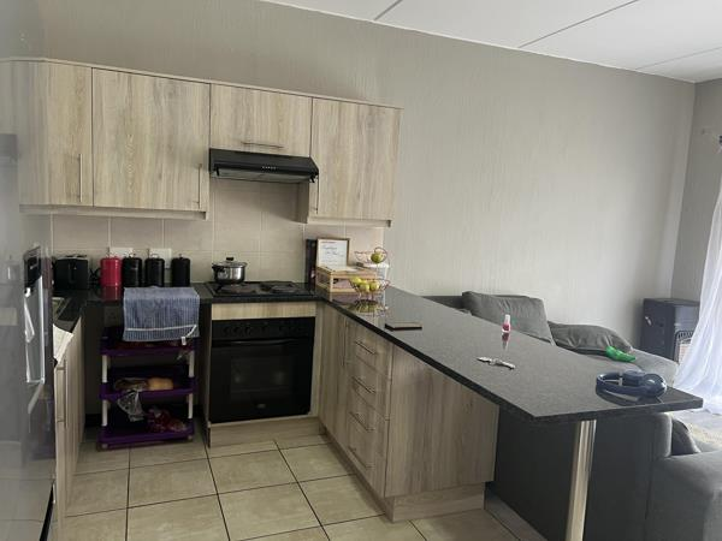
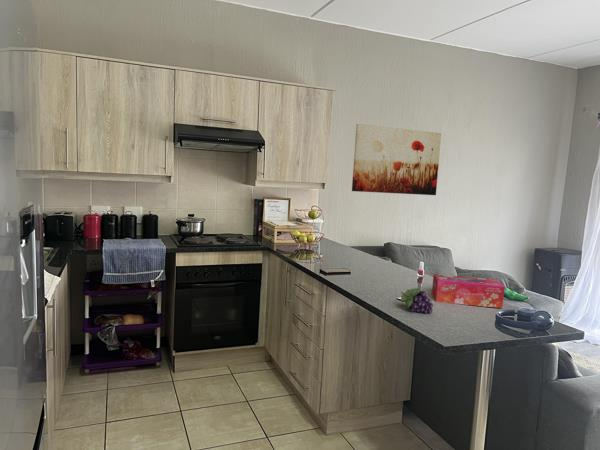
+ wall art (397, 161)
+ tissue box (466, 290)
+ fruit (416, 298)
